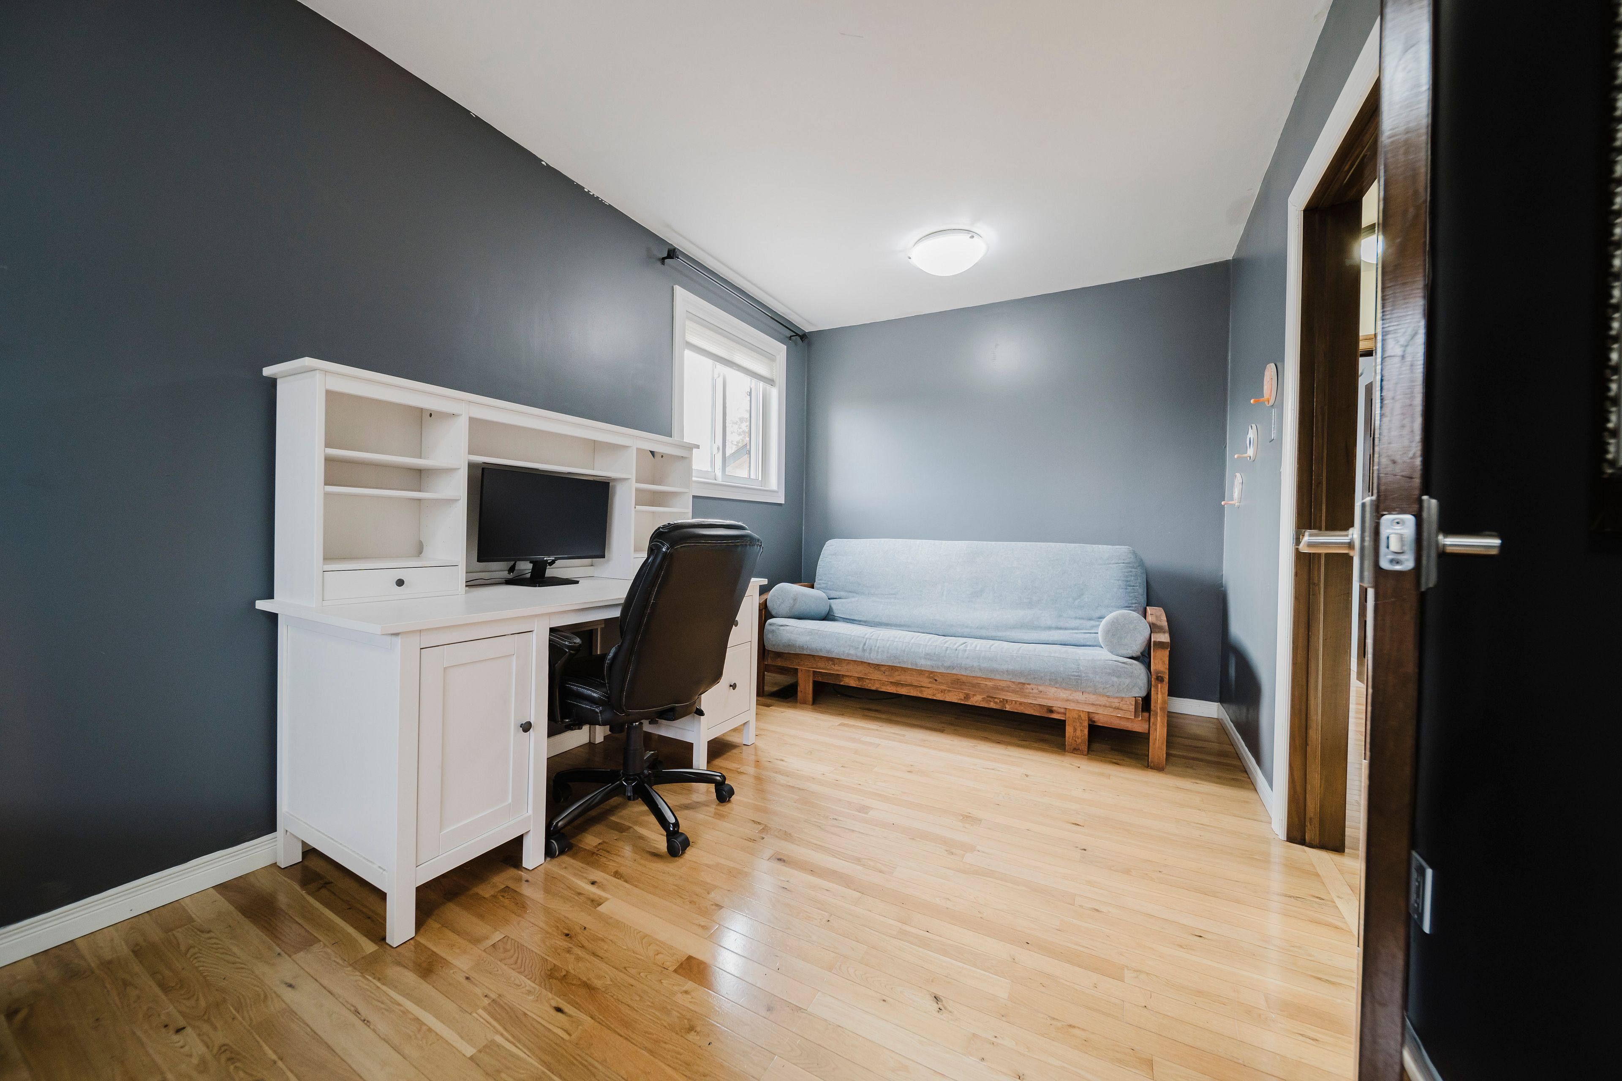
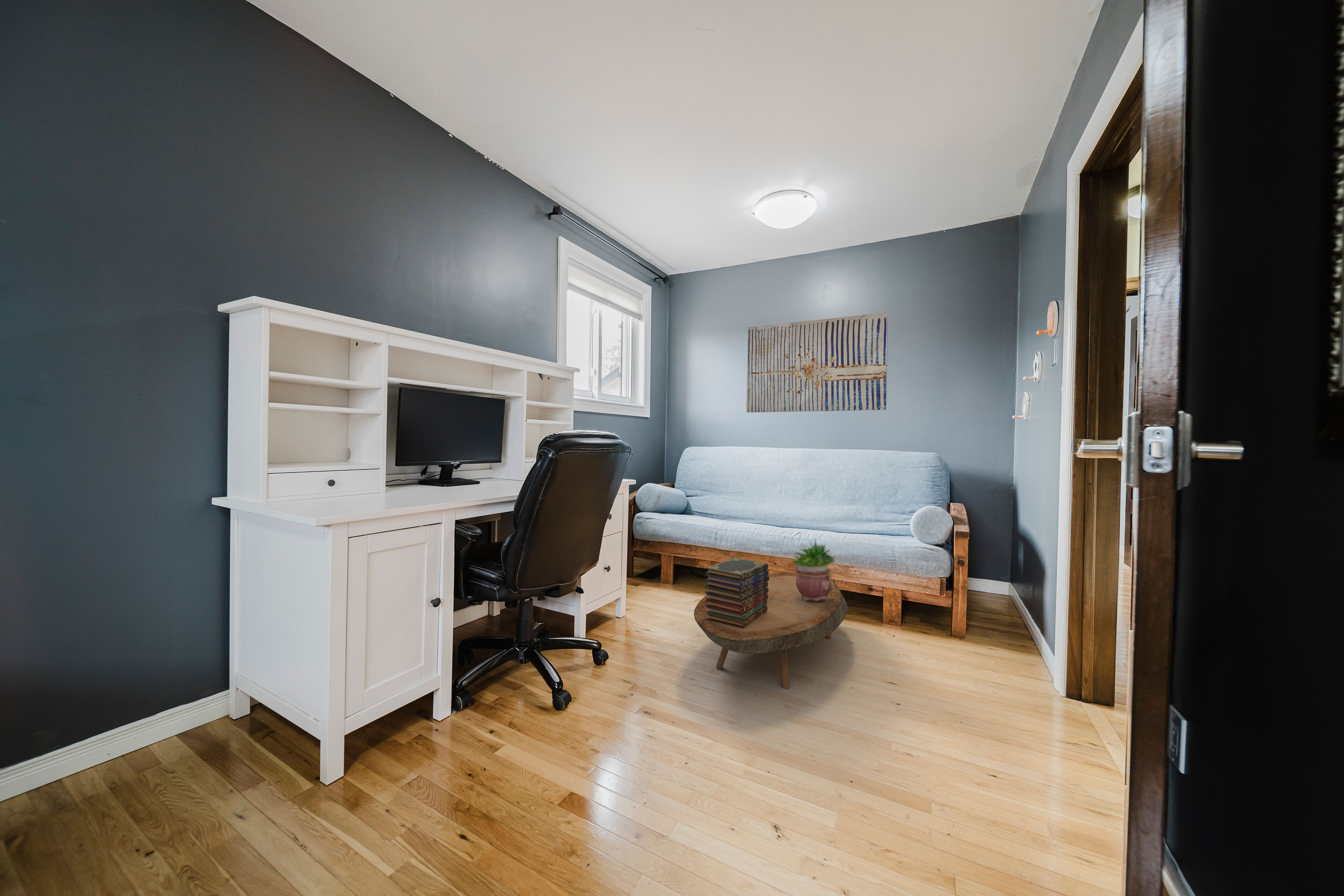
+ wall art (812, 366)
+ coffee table (775, 625)
+ potted plant (811, 568)
+ book stack (737, 590)
